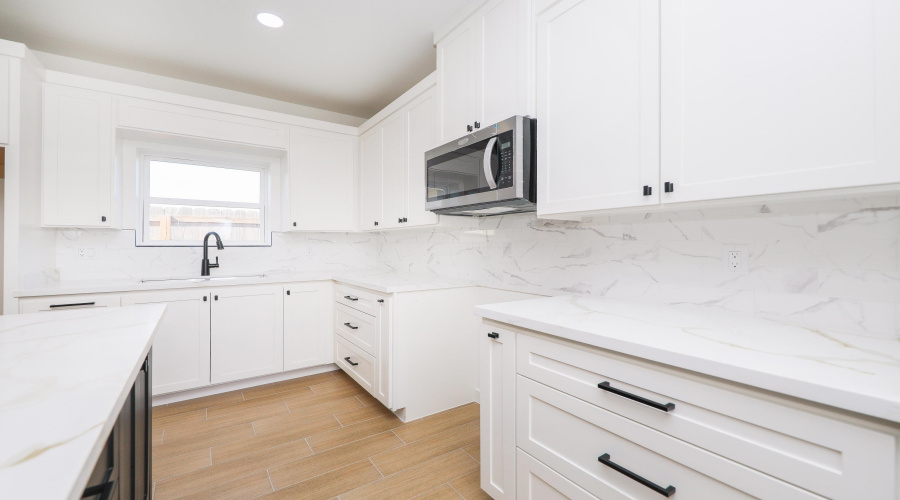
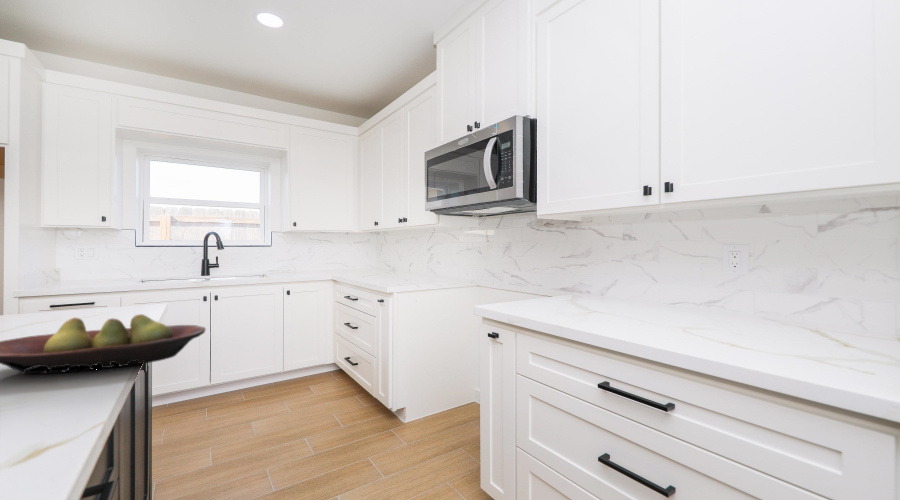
+ fruit bowl (105, 339)
